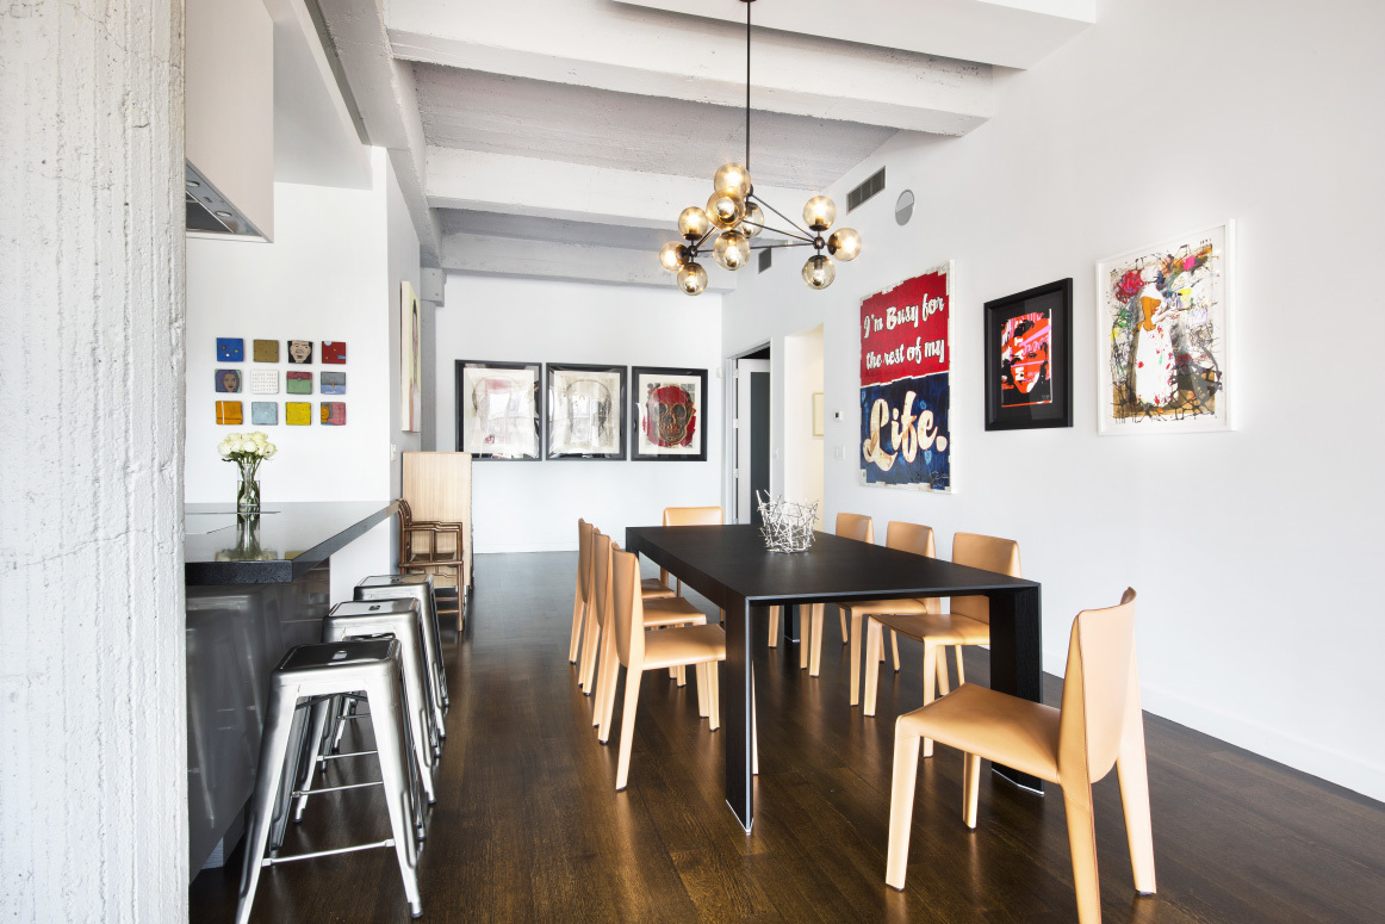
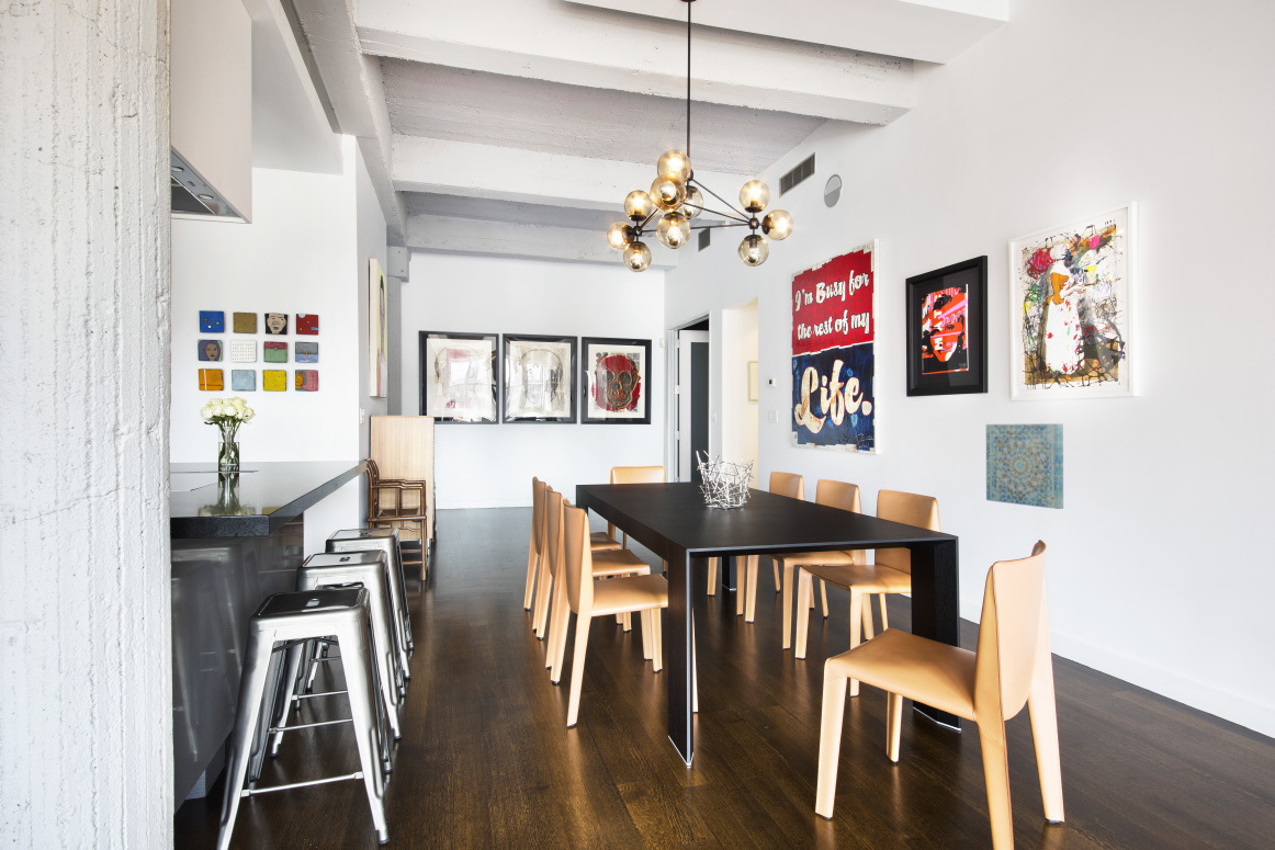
+ wall art (1023, 464)
